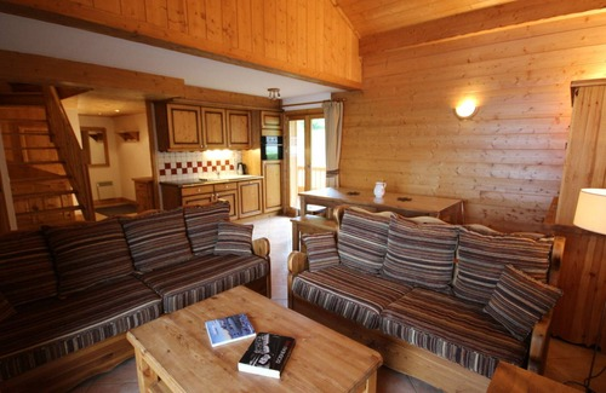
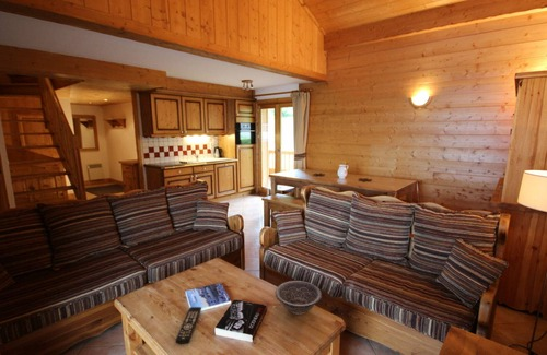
+ remote control (189, 323)
+ decorative bowl (298, 300)
